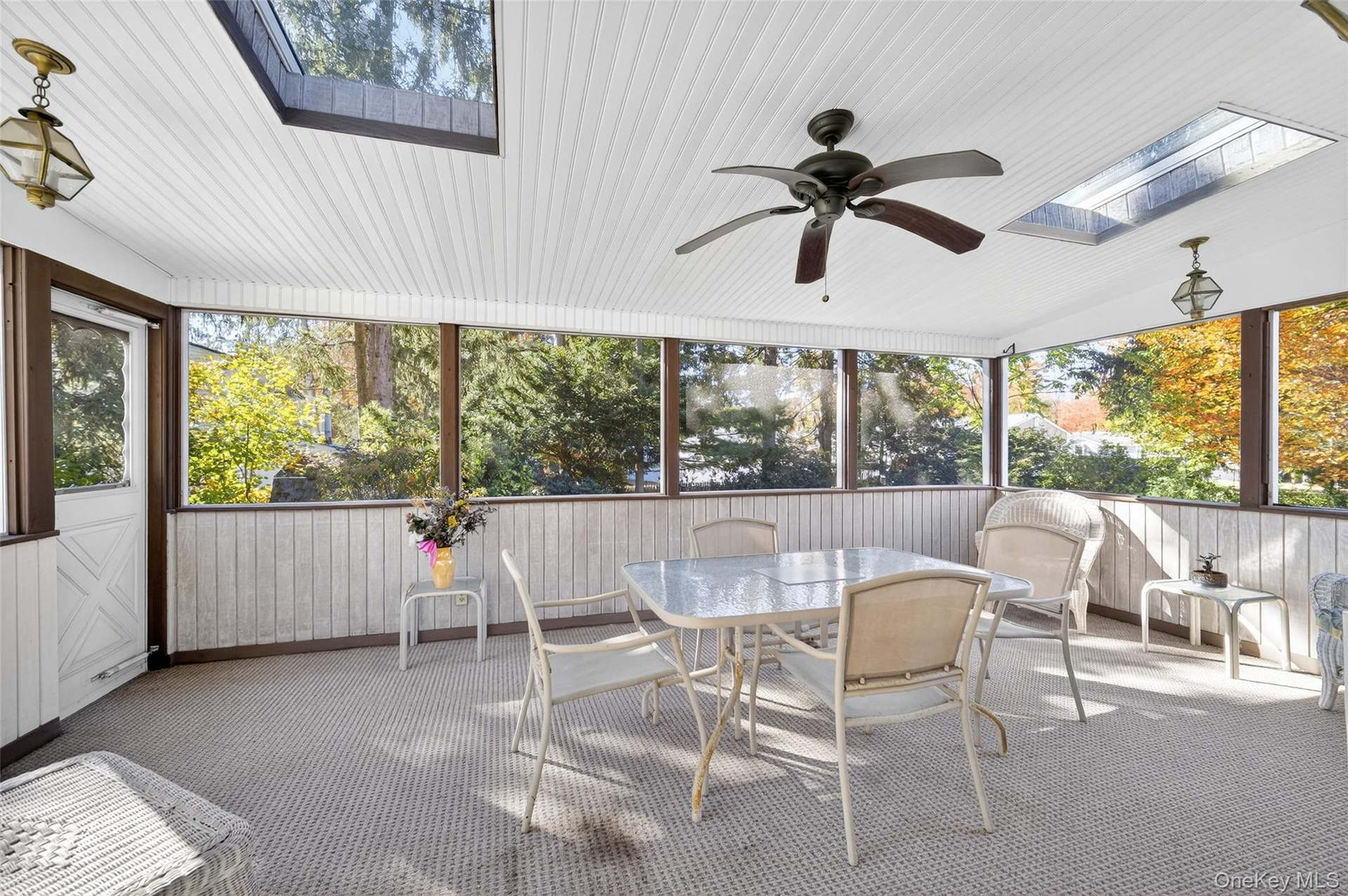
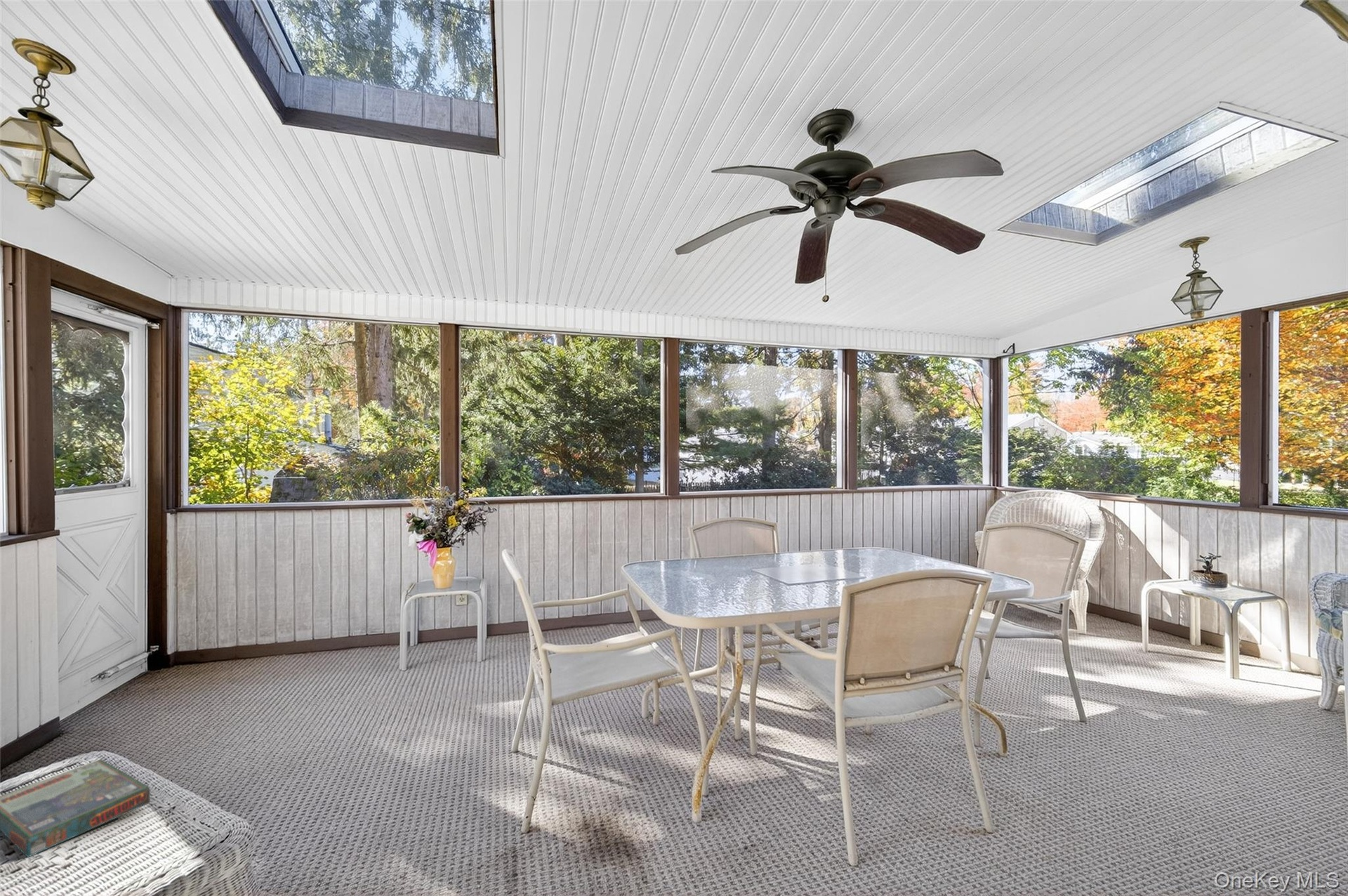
+ board game (68, 802)
